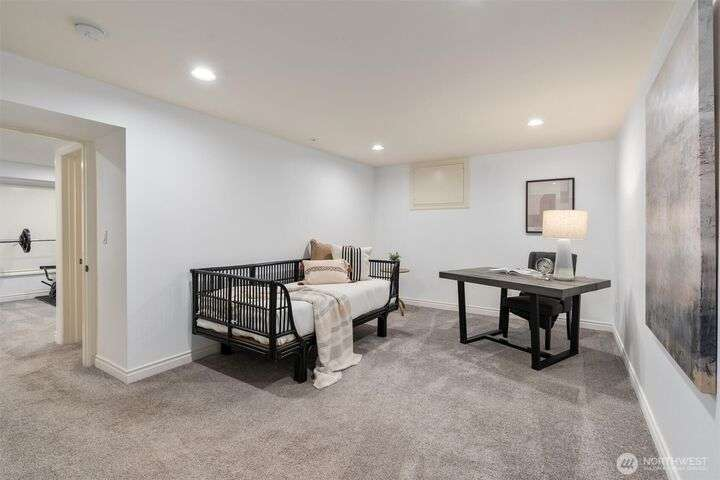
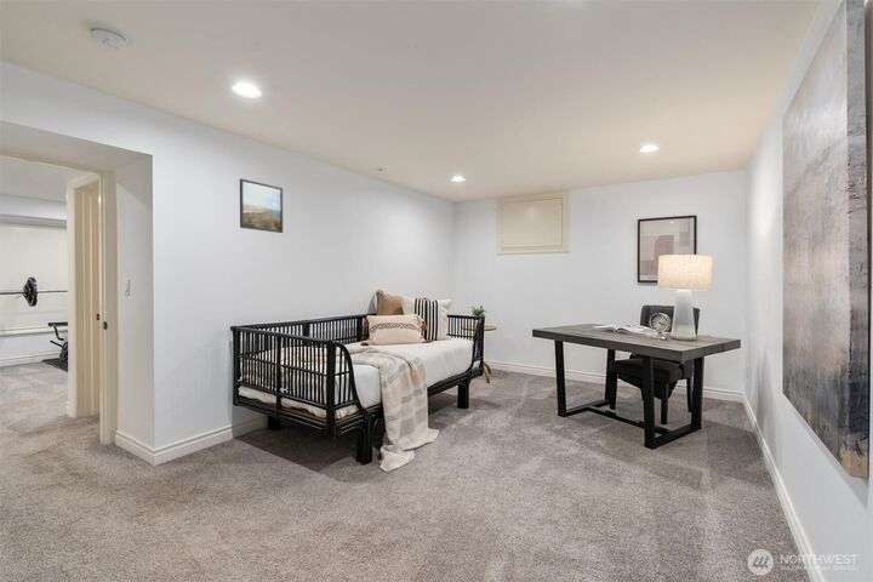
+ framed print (262, 206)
